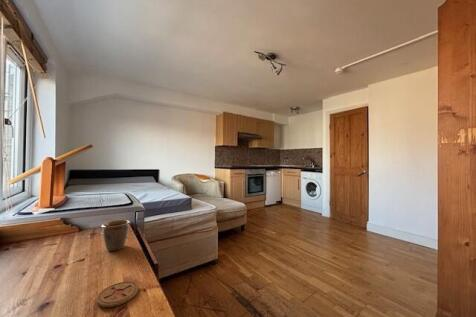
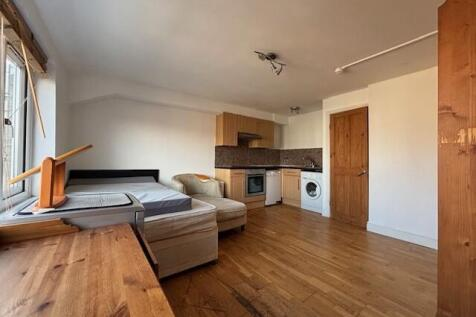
- mug (115, 234)
- coaster (118, 293)
